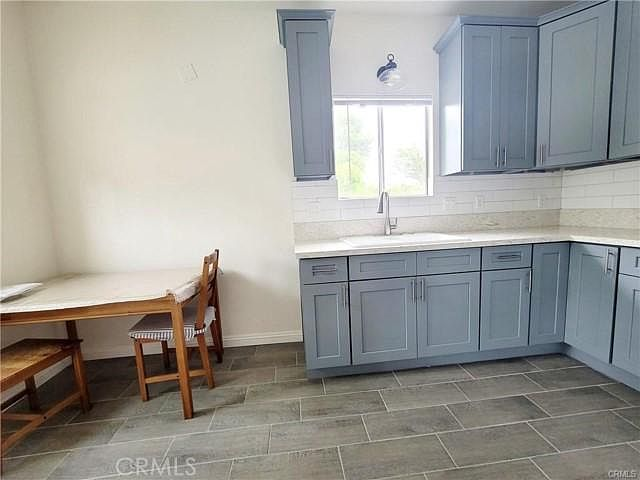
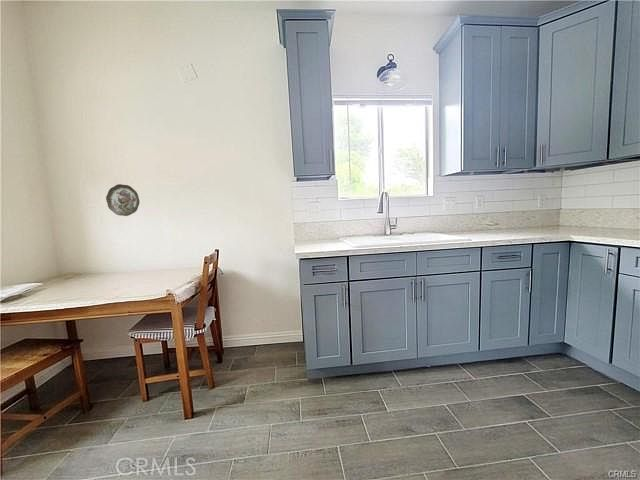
+ decorative plate (123, 200)
